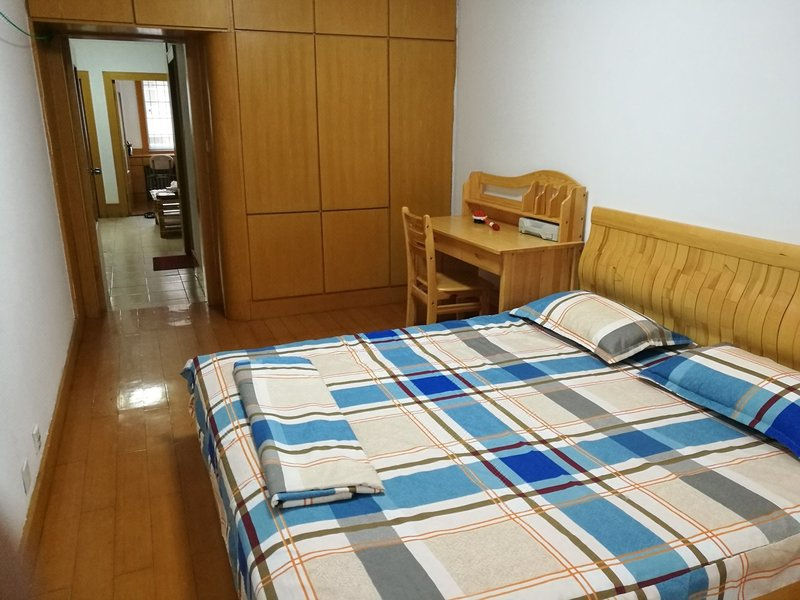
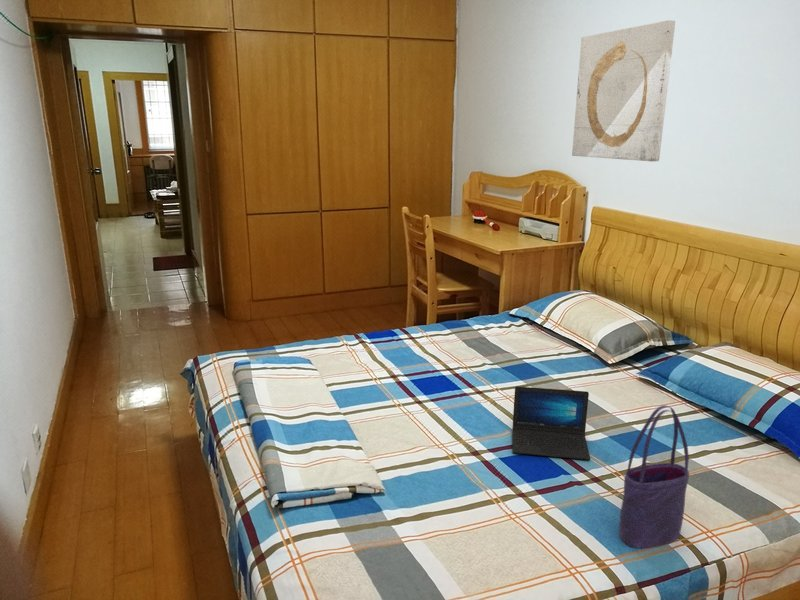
+ wall art (618, 95)
+ tote bag (657, 474)
+ laptop (551, 421)
